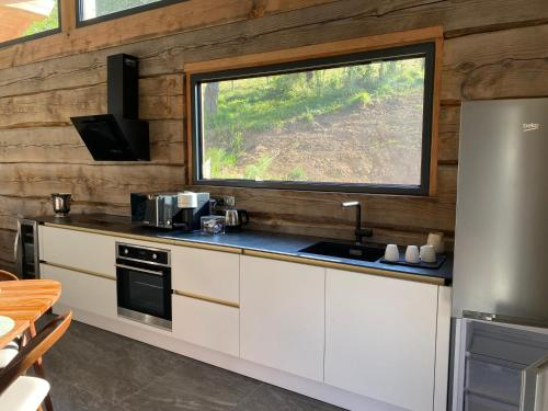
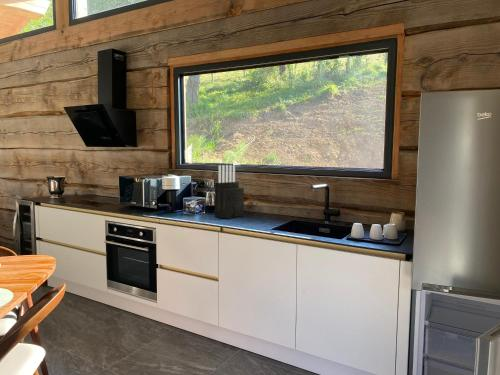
+ knife block (230, 191)
